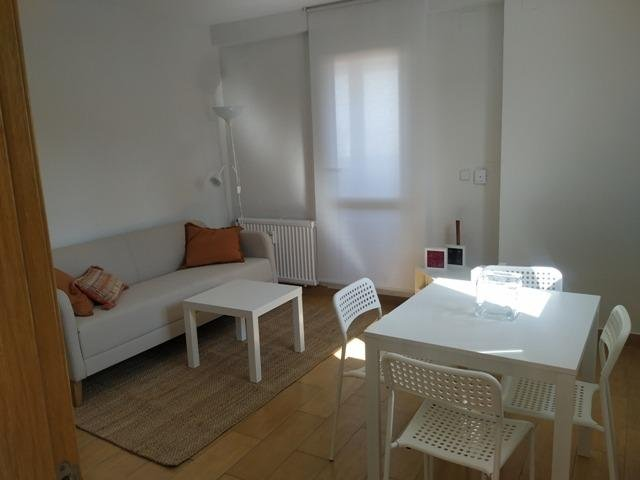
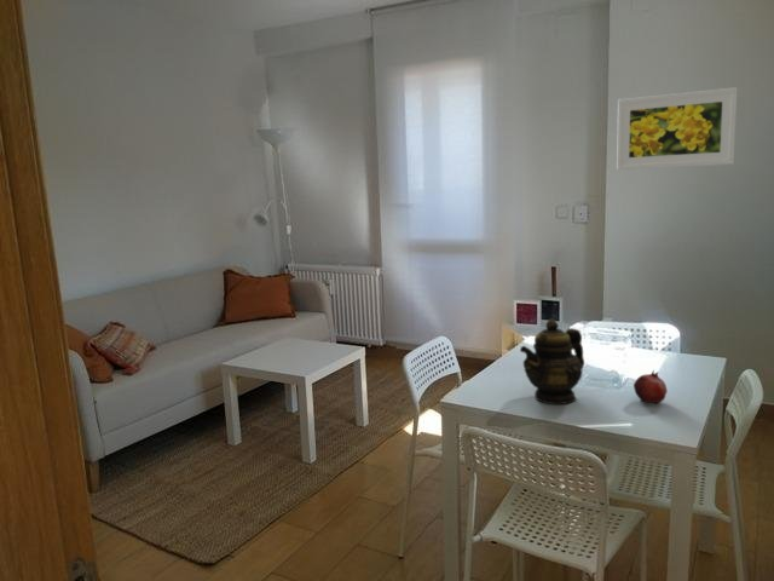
+ teapot (554, 358)
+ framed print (674, 131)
+ fruit (649, 385)
